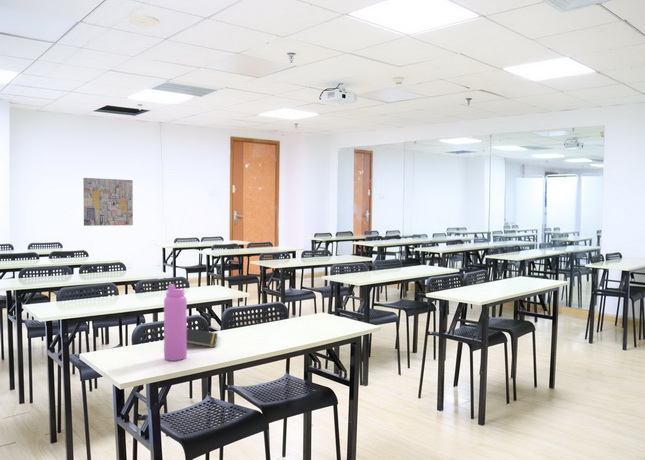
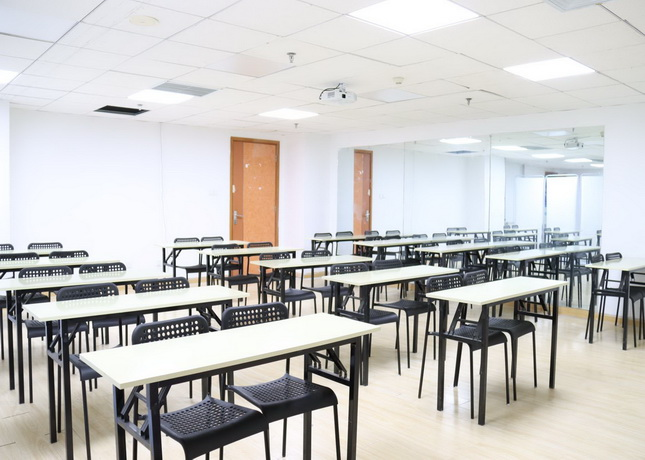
- wall art (108, 202)
- notepad (199, 337)
- water bottle (175, 321)
